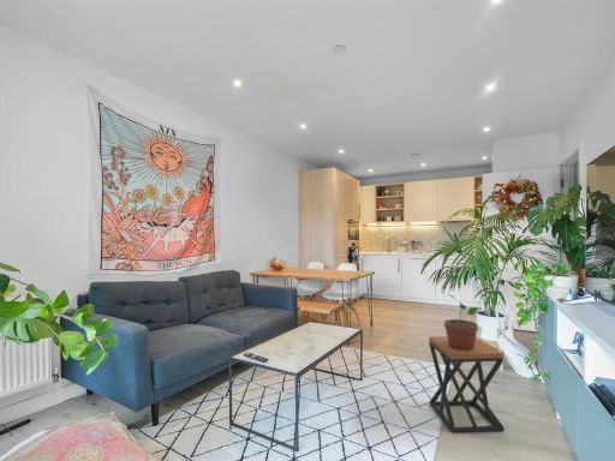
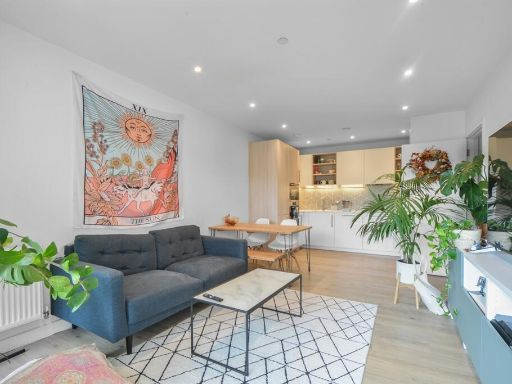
- stool (464, 379)
- potted plant (460, 319)
